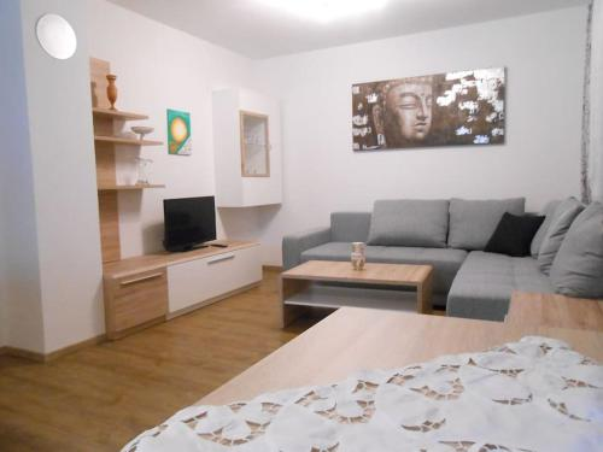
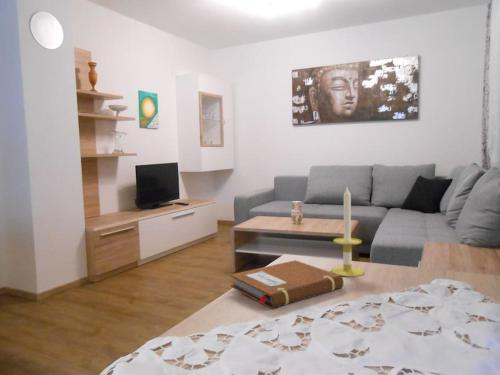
+ notebook (284, 282)
+ candle (347, 228)
